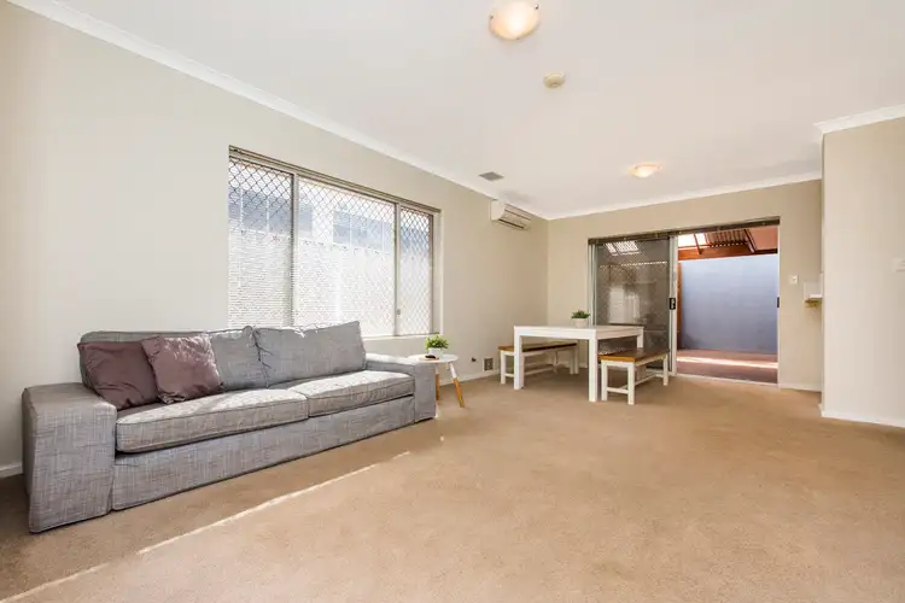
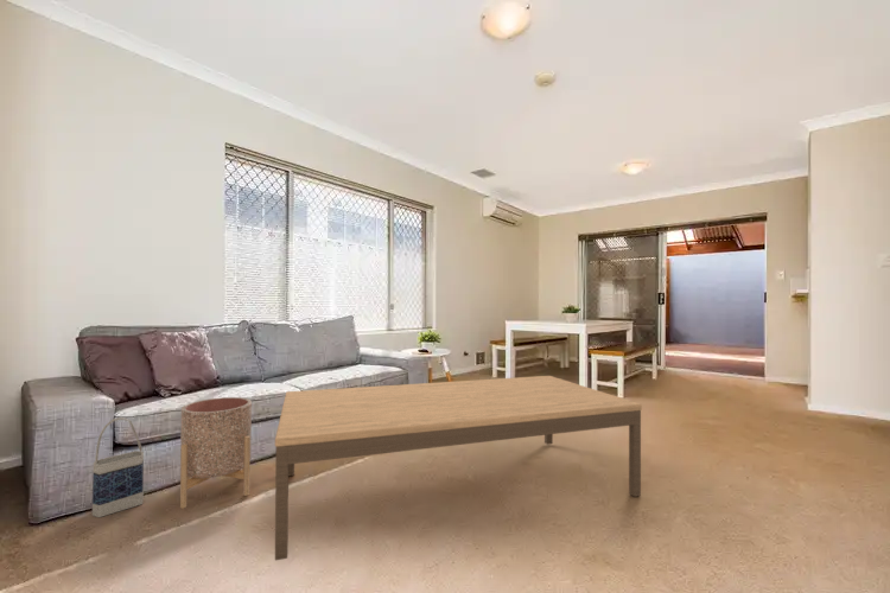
+ planter (216, 446)
+ bag (119, 463)
+ coffee table (453, 440)
